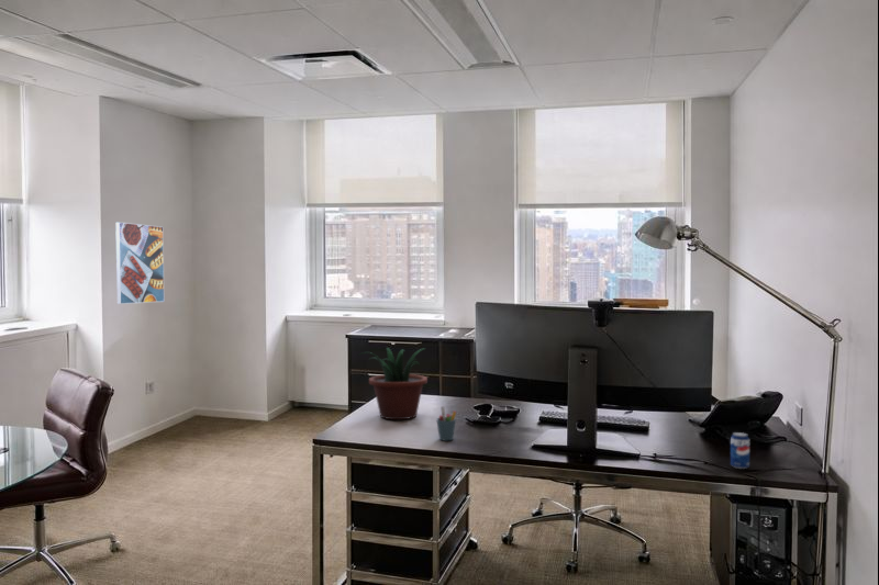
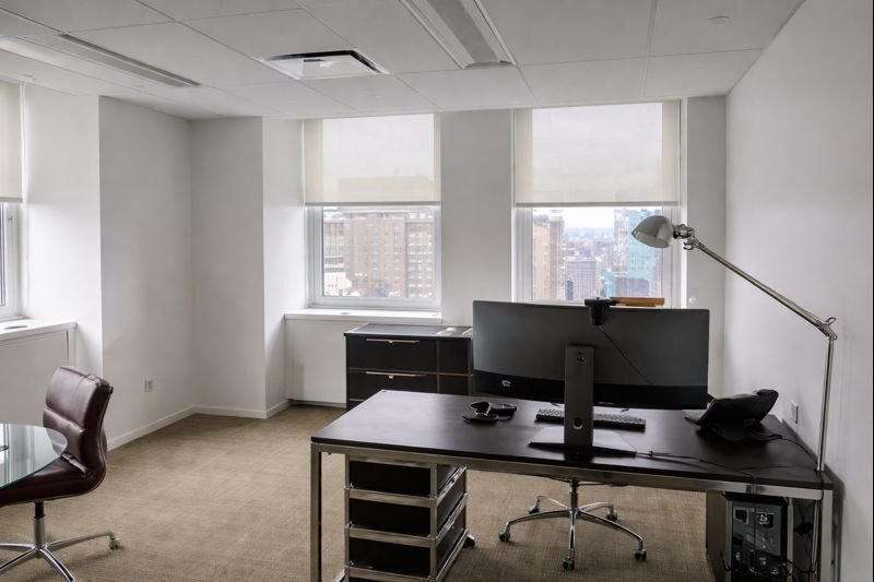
- pen holder (446, 424)
- beverage can (739, 450)
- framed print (141, 263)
- potted plant (392, 382)
